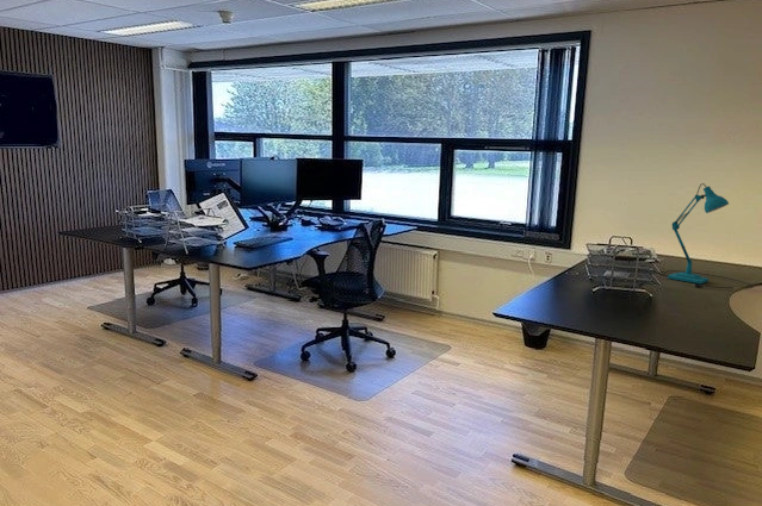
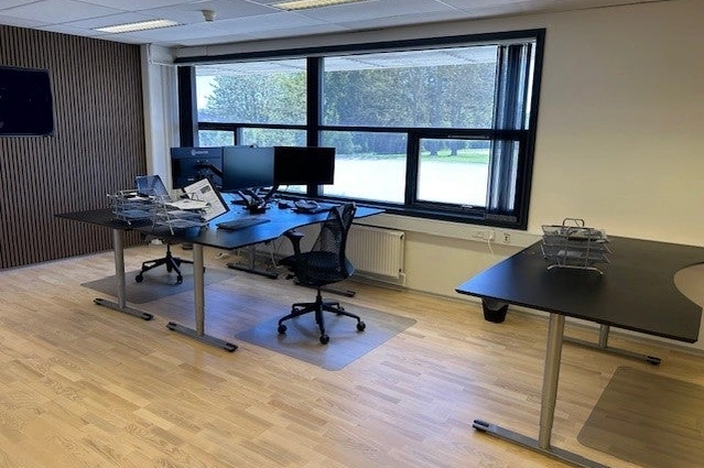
- desk lamp (707, 212)
